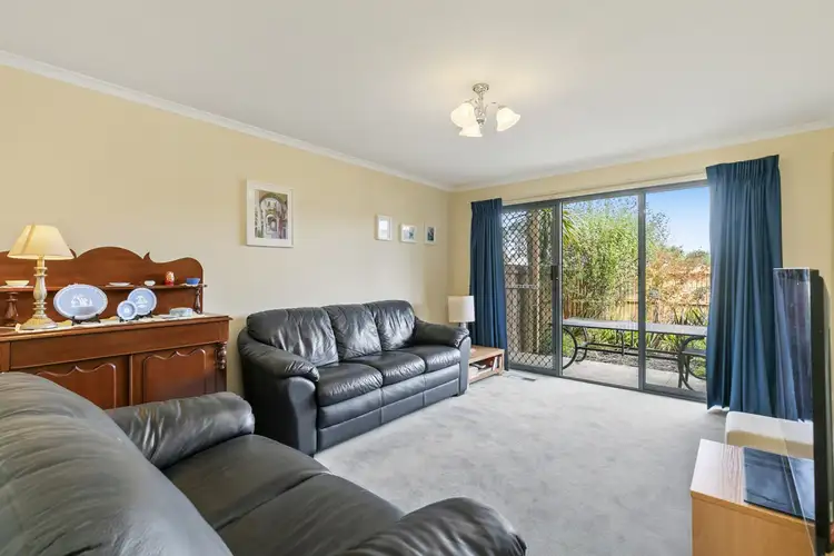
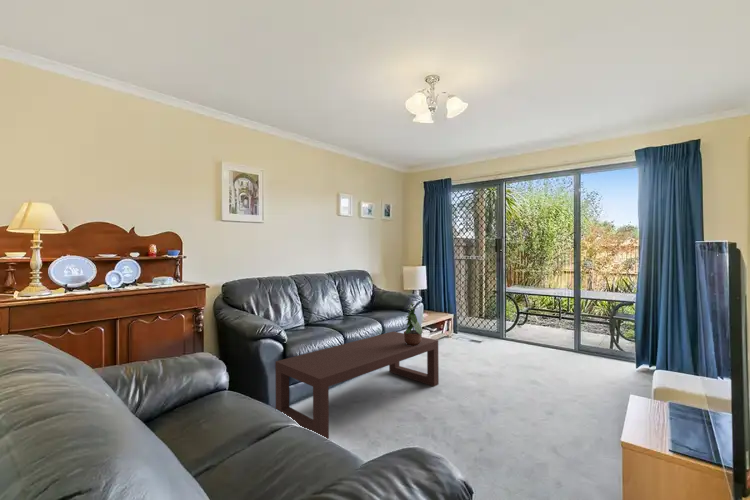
+ potted plant (413, 322)
+ coffee table (365, 373)
